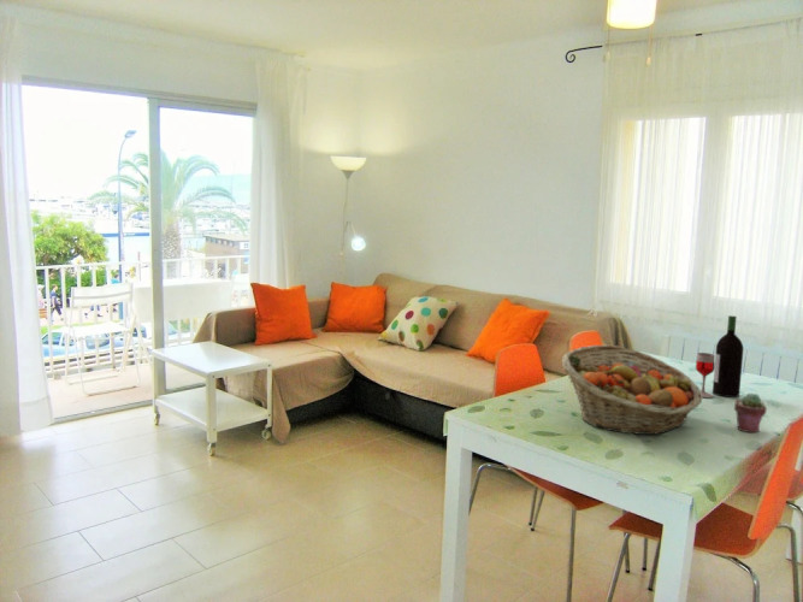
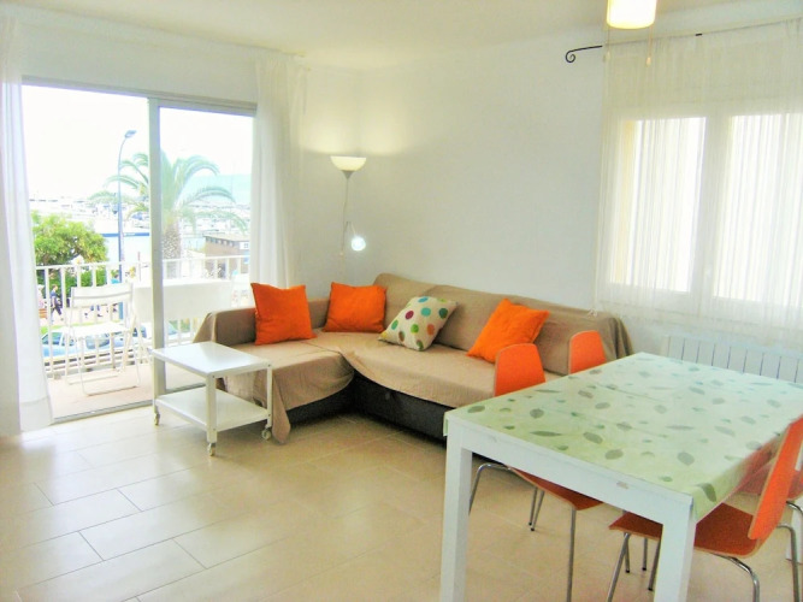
- wine bottle (719, 355)
- fruit basket (630, 386)
- potted succulent (749, 411)
